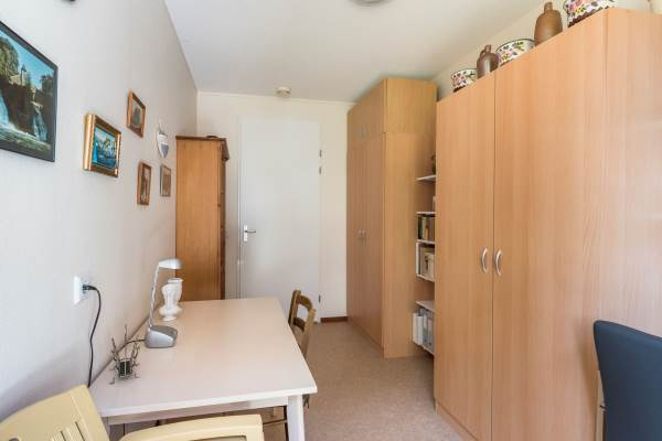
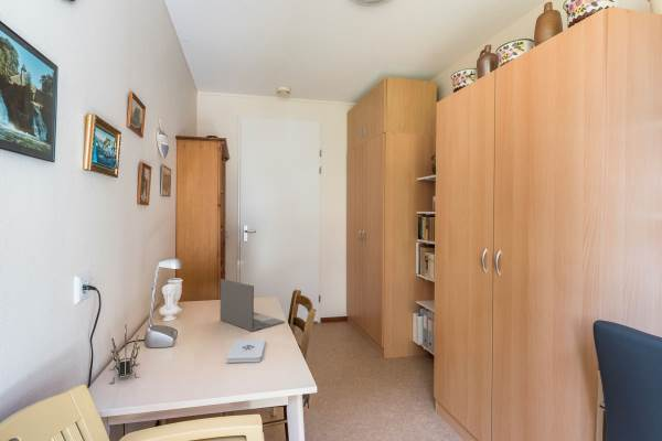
+ notepad (247, 349)
+ laptop (252, 300)
